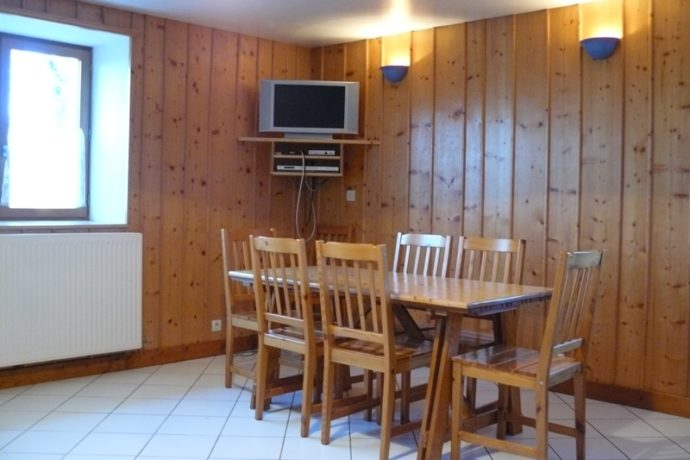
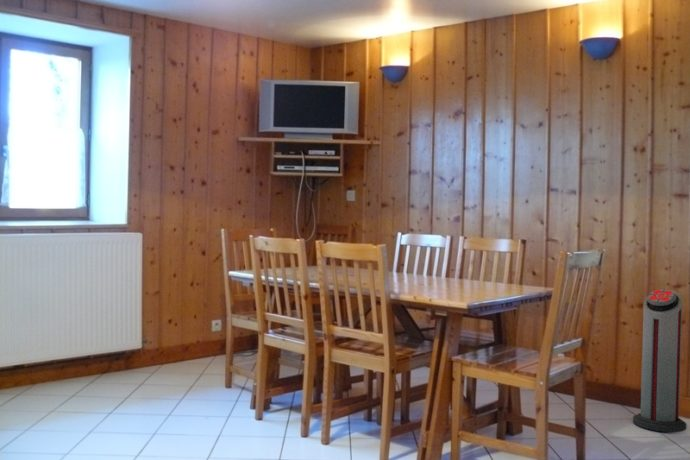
+ air purifier (661, 357)
